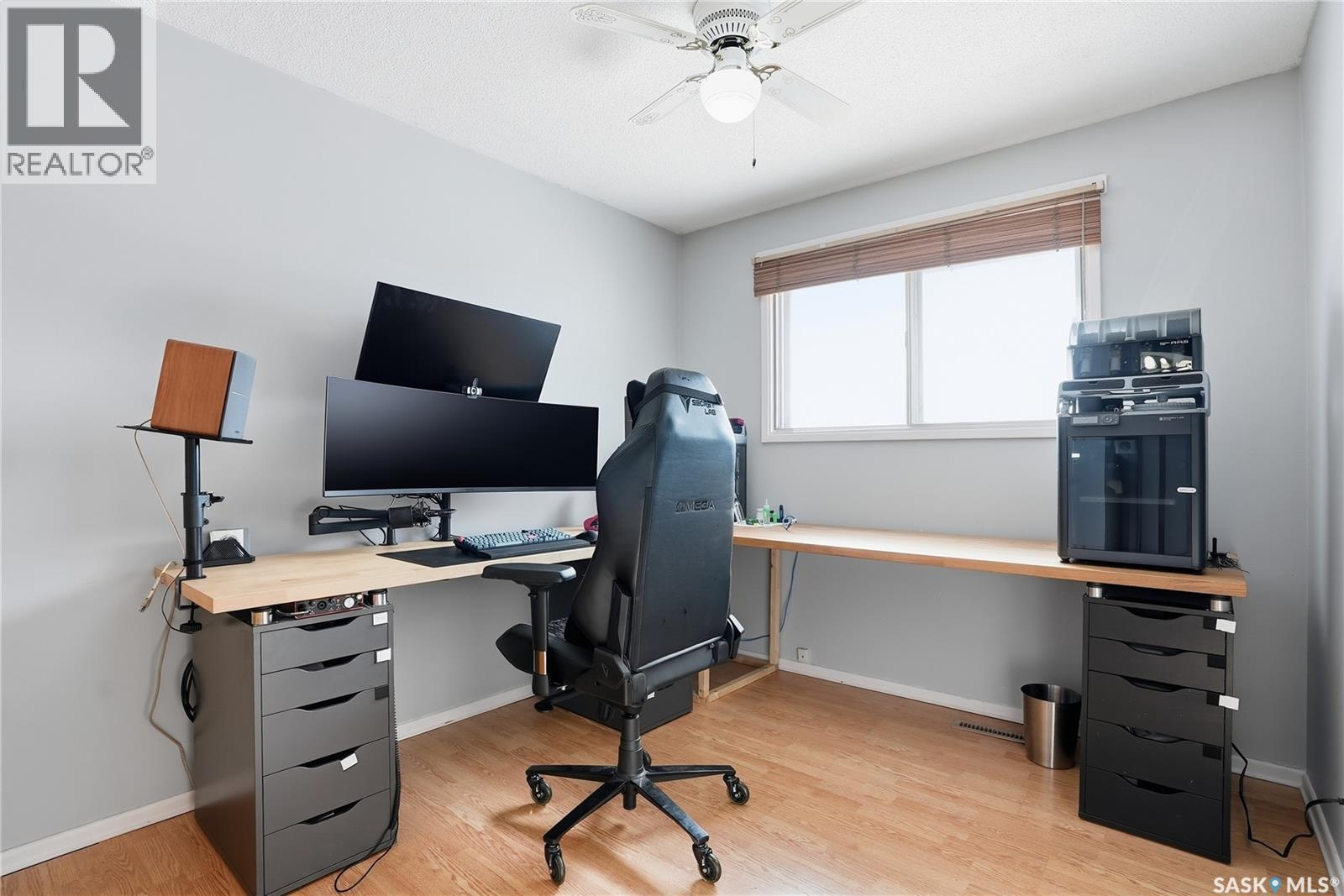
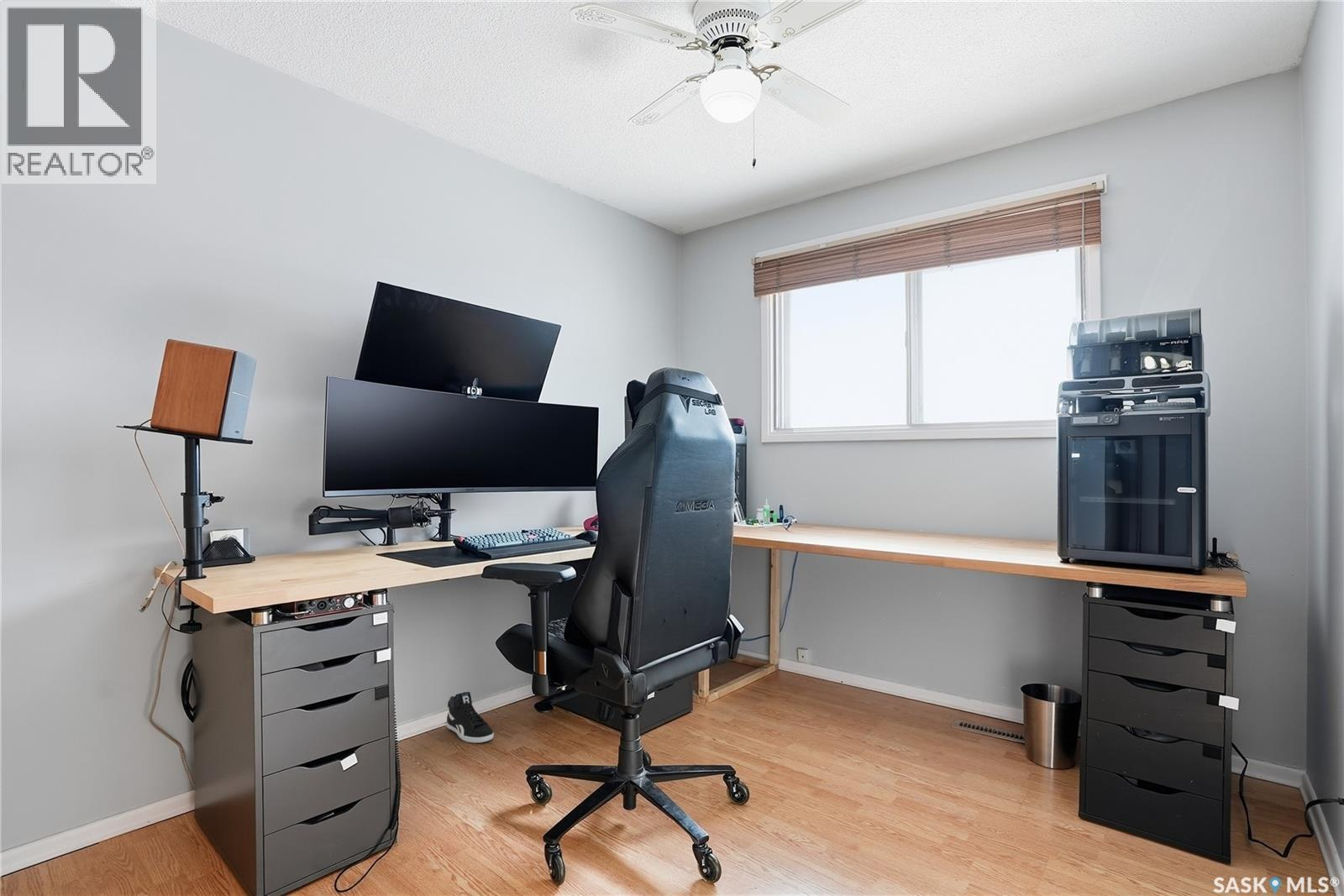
+ sneaker (467, 714)
